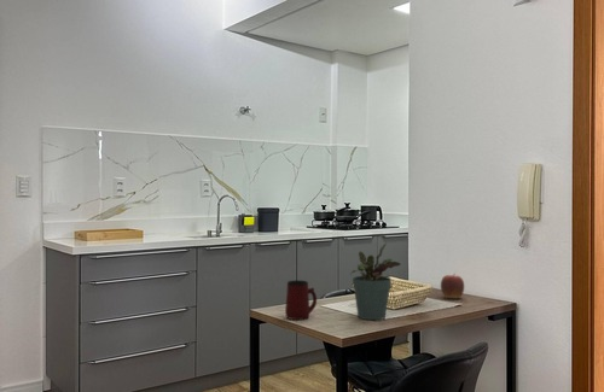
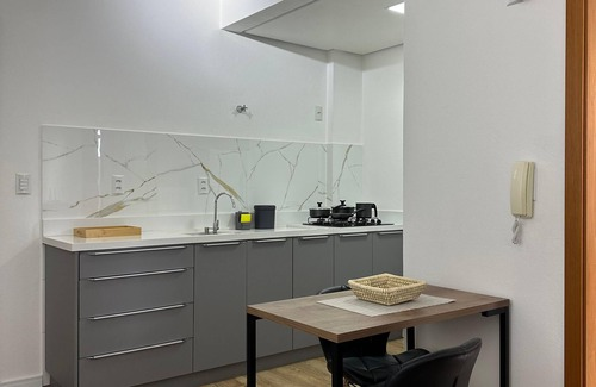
- mug (301, 299)
- apple (452, 285)
- potted plant (377, 280)
